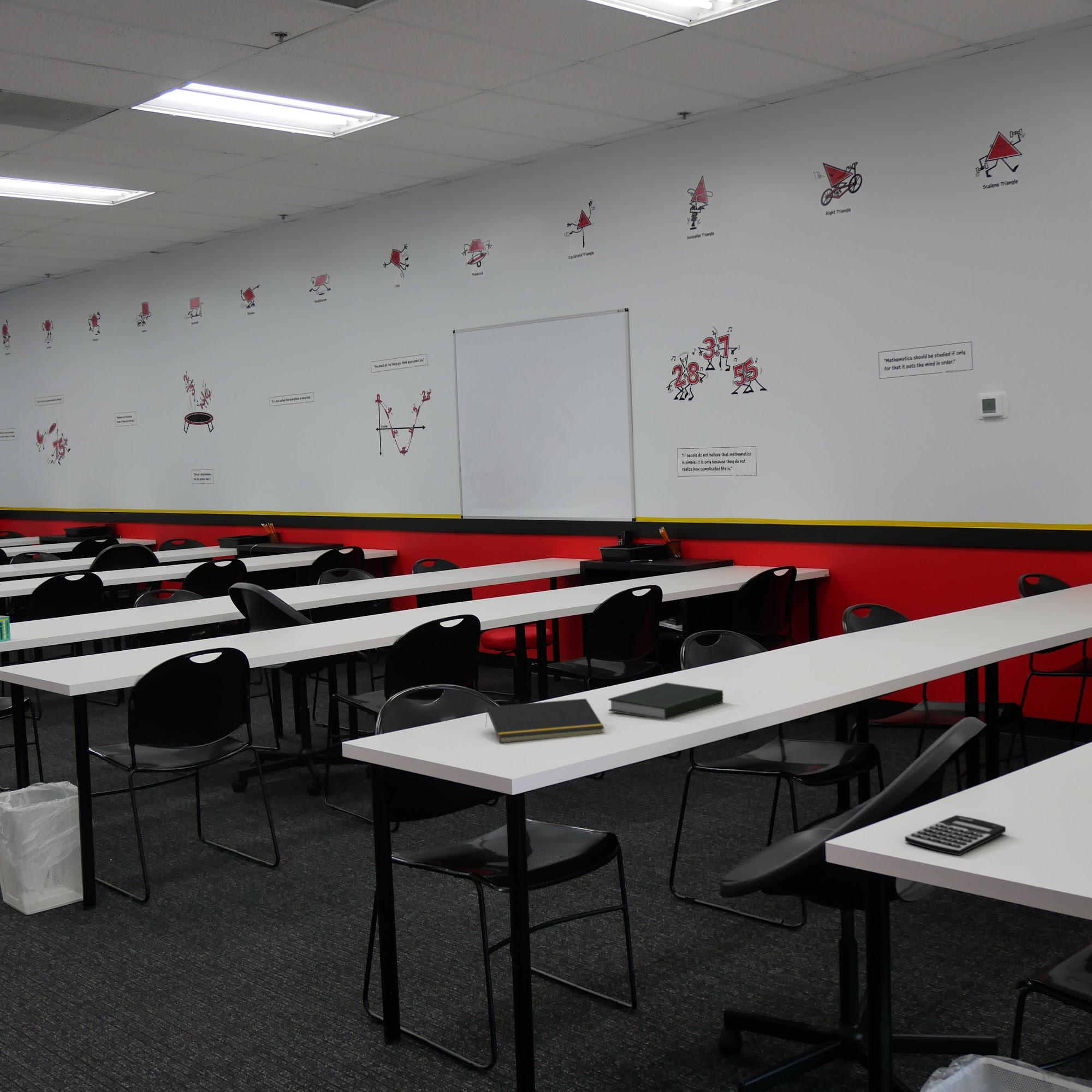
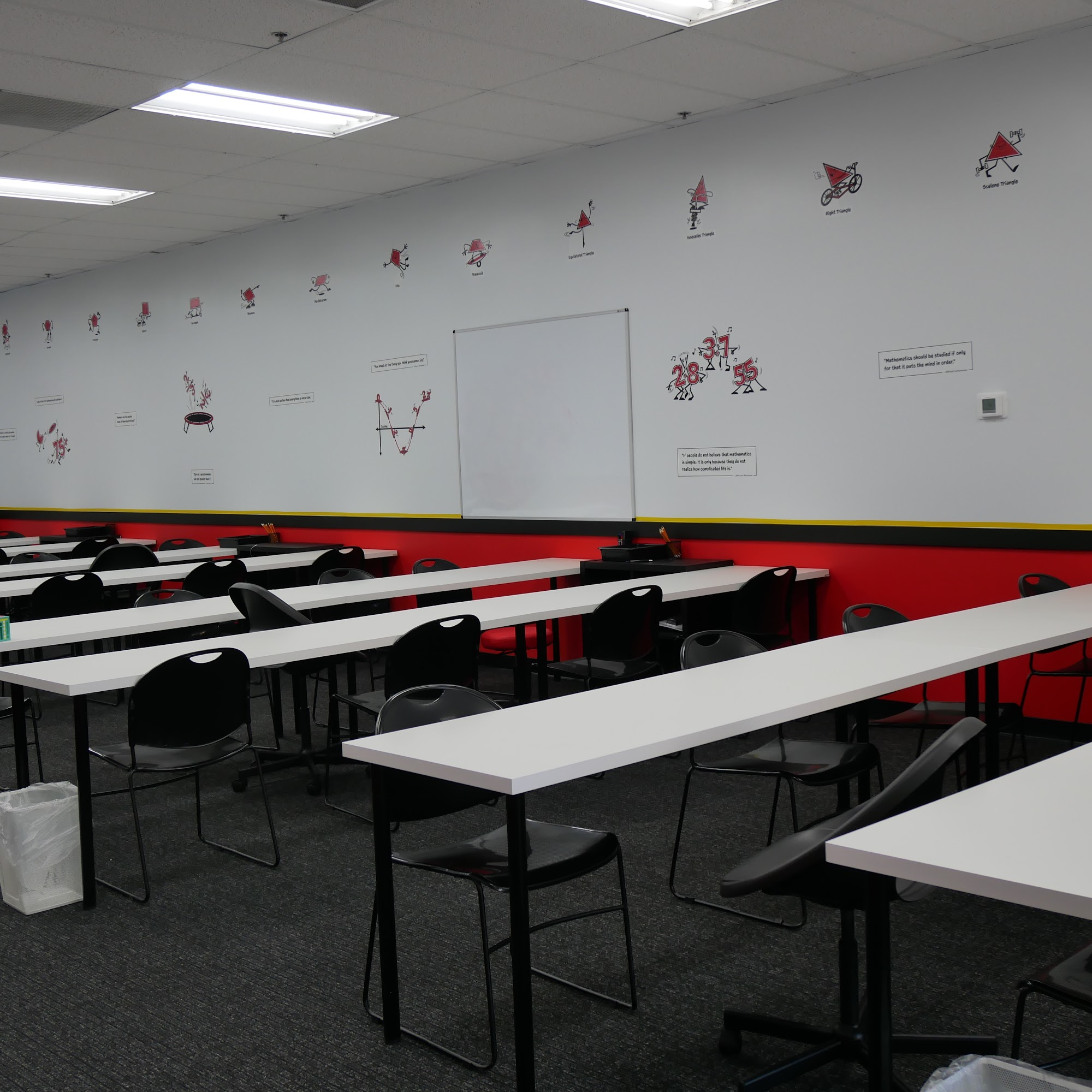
- notepad (544, 720)
- book (666, 701)
- calculator (956, 834)
